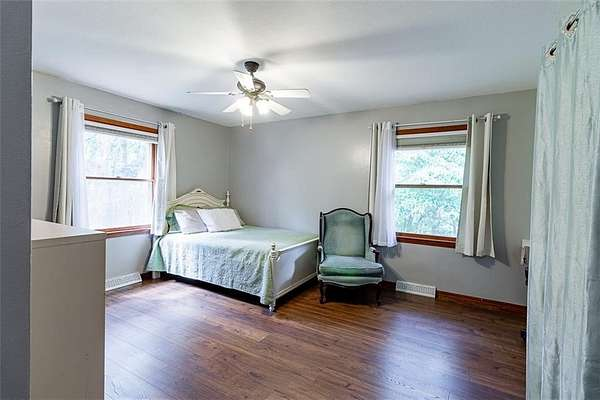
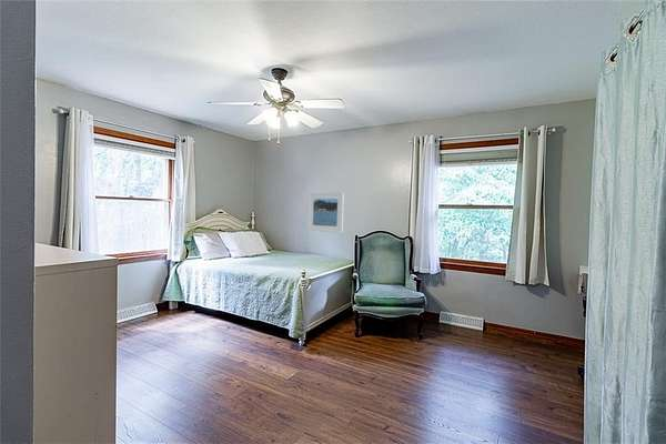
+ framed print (325, 212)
